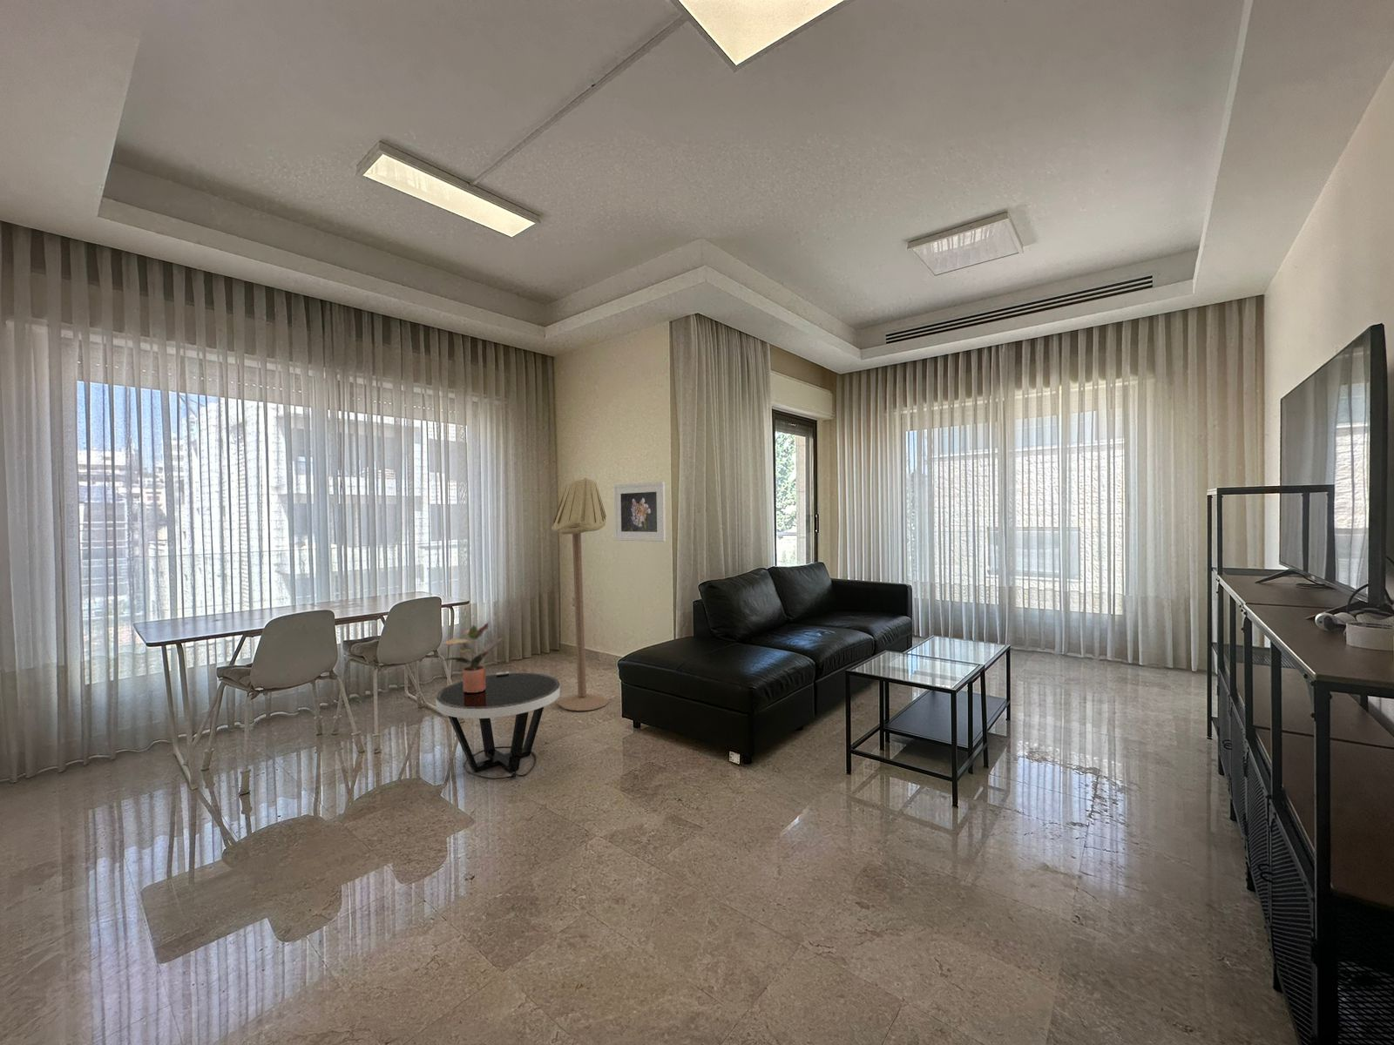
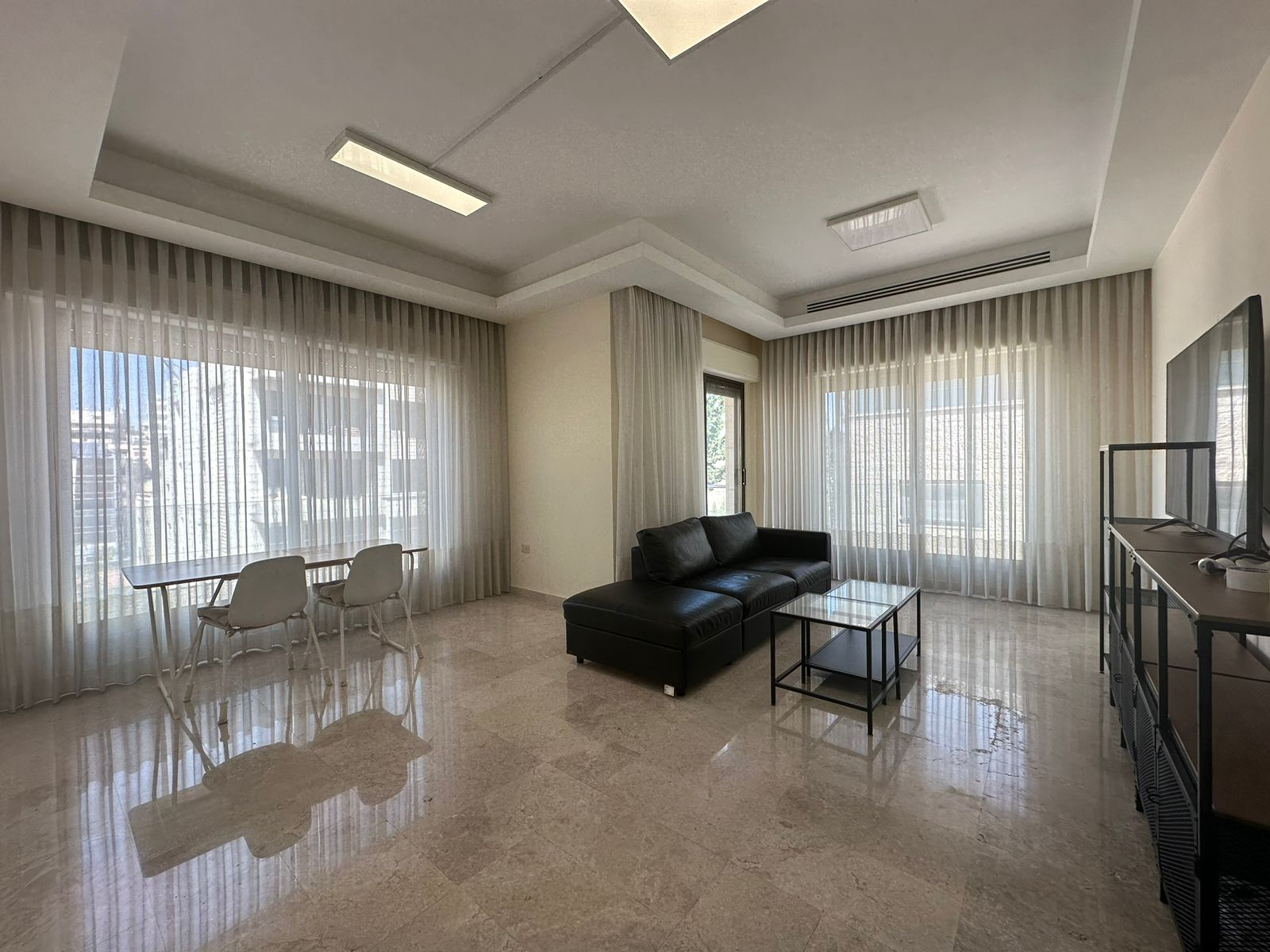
- floor lamp (581, 592)
- potted plant (472, 653)
- side table (498, 717)
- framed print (639, 512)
